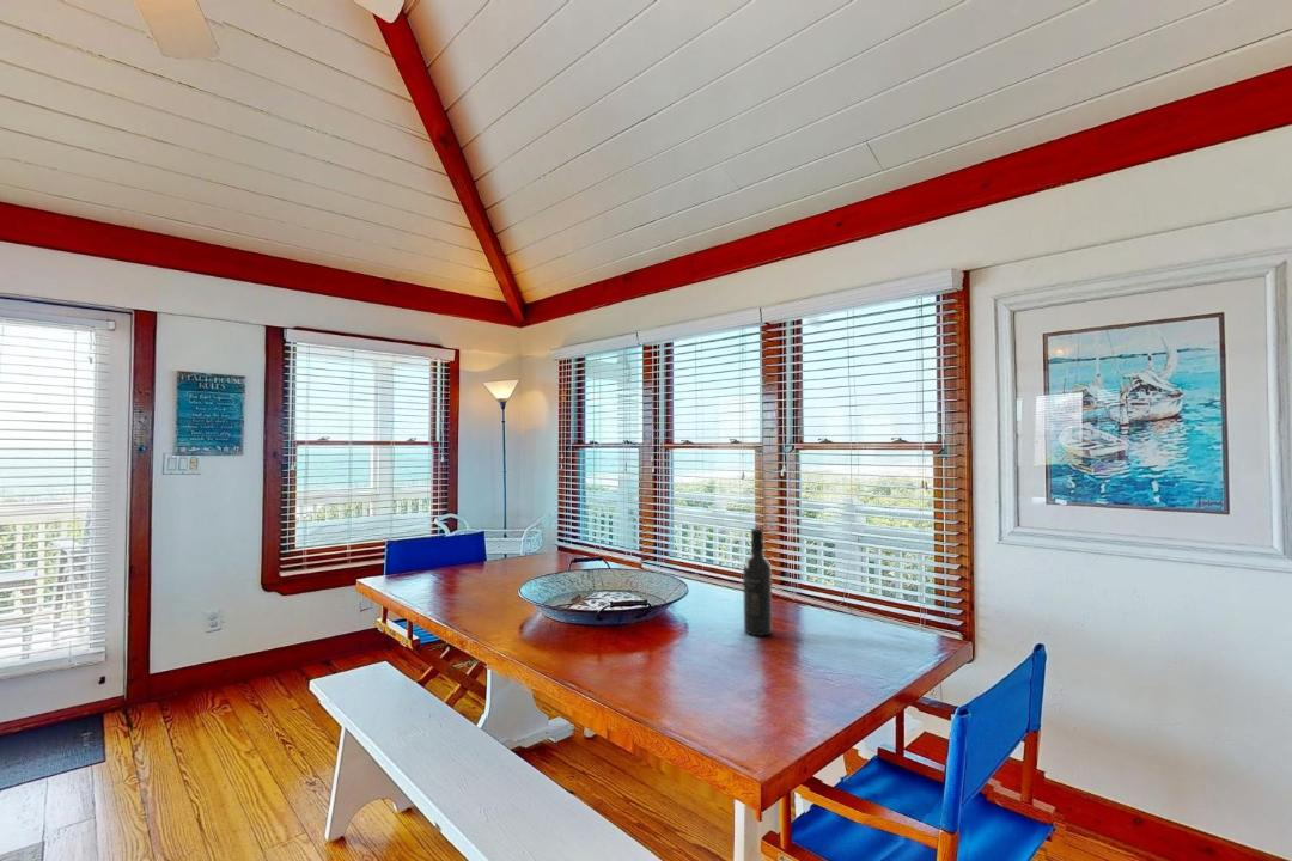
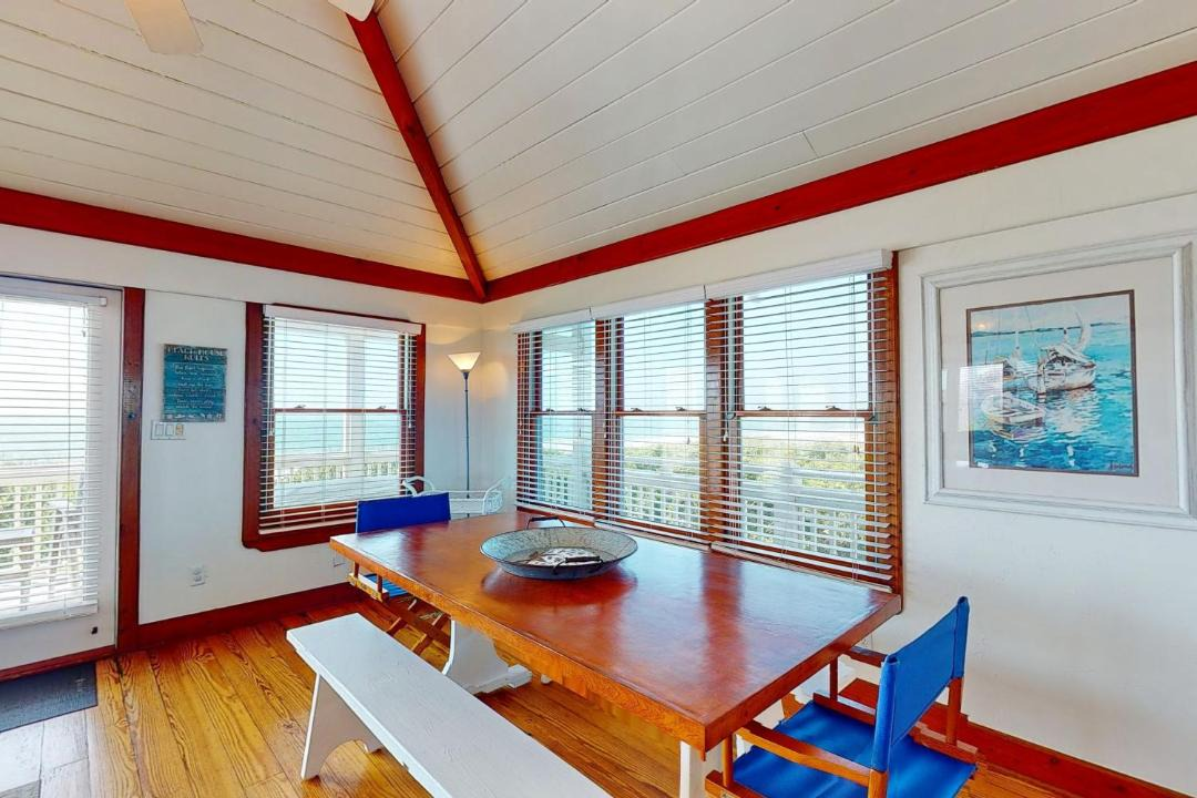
- wine bottle (757, 580)
